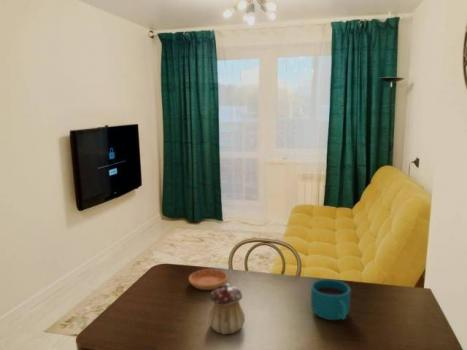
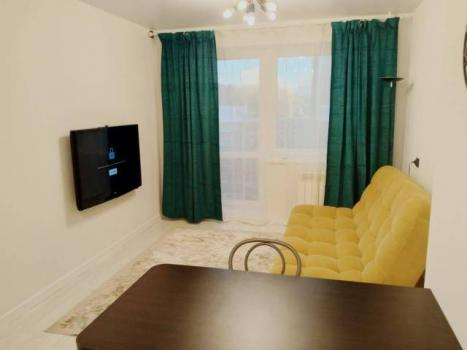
- cup (332, 303)
- saucer (208, 280)
- teapot (226, 306)
